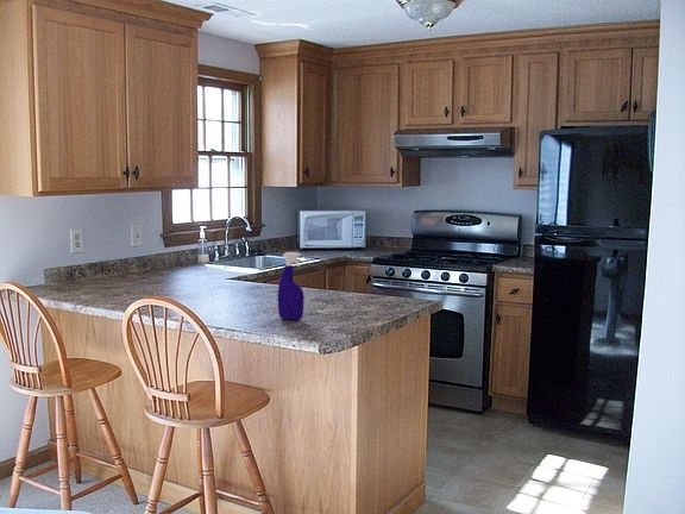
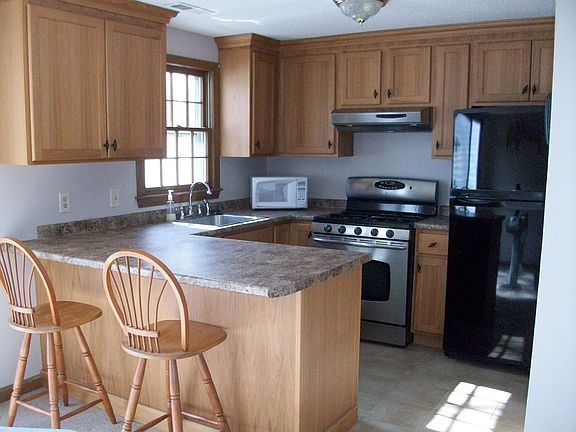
- spray bottle (290, 286)
